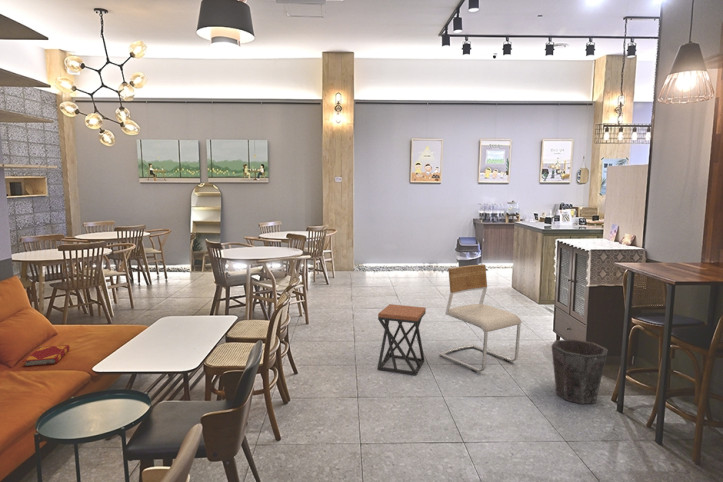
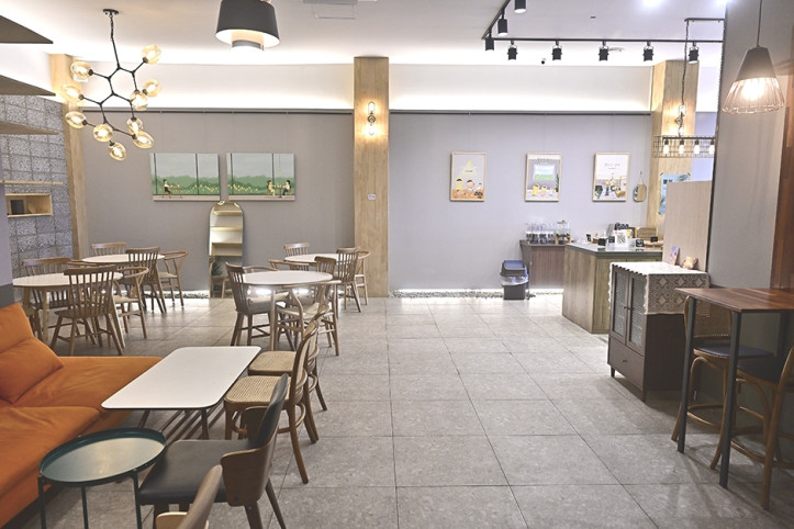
- hardback book (47, 355)
- waste bin (578, 371)
- chair (479, 315)
- stool (402, 337)
